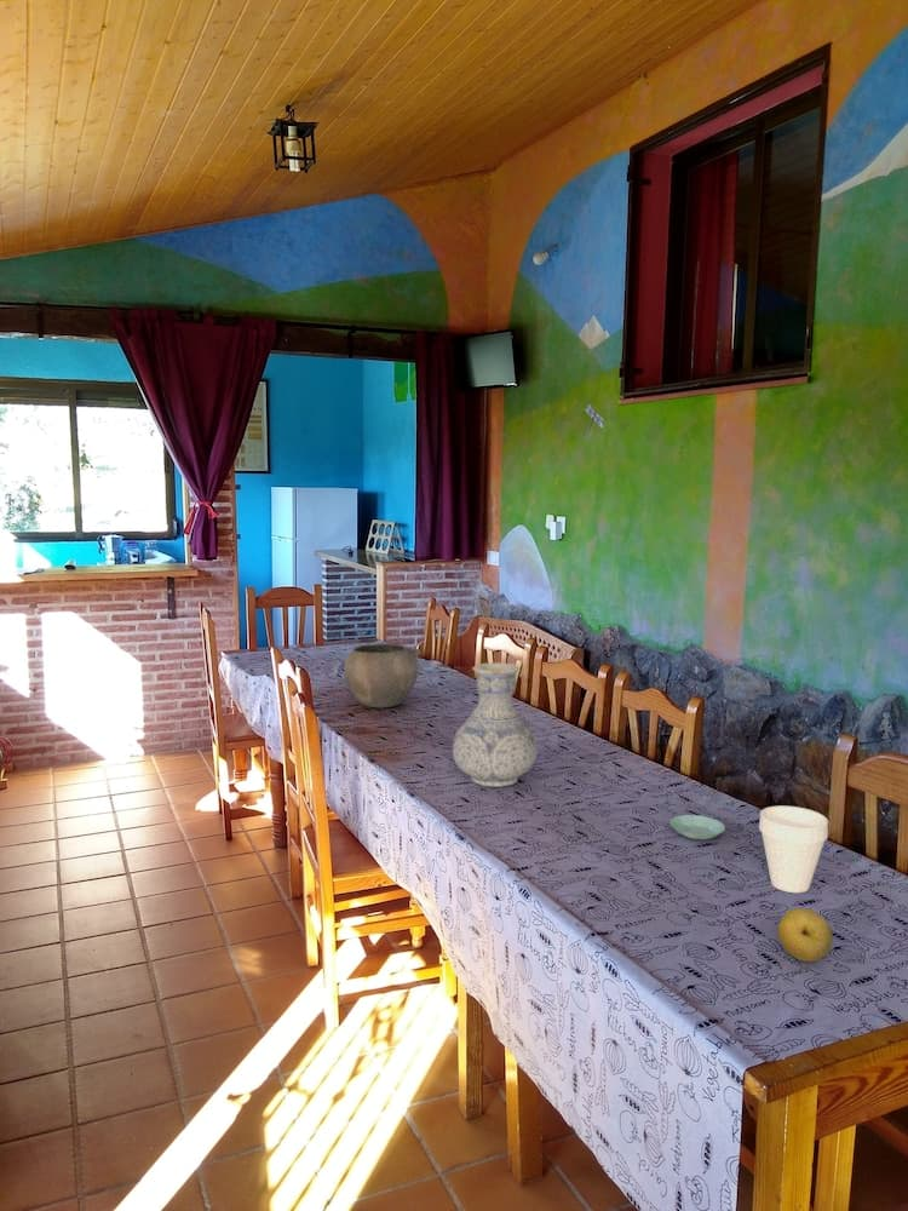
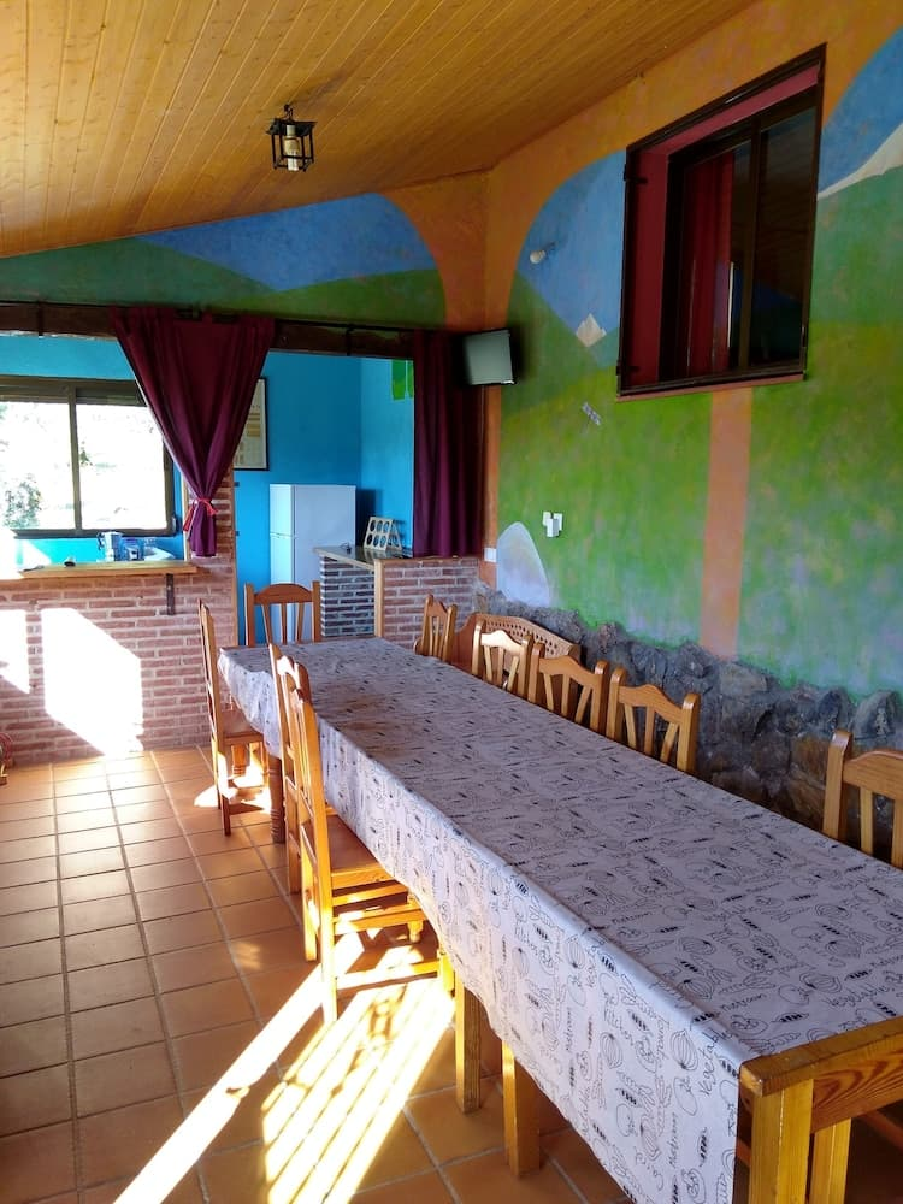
- cup (792, 850)
- fruit (804, 935)
- vase (495, 723)
- bowl (381, 675)
- saucer (696, 828)
